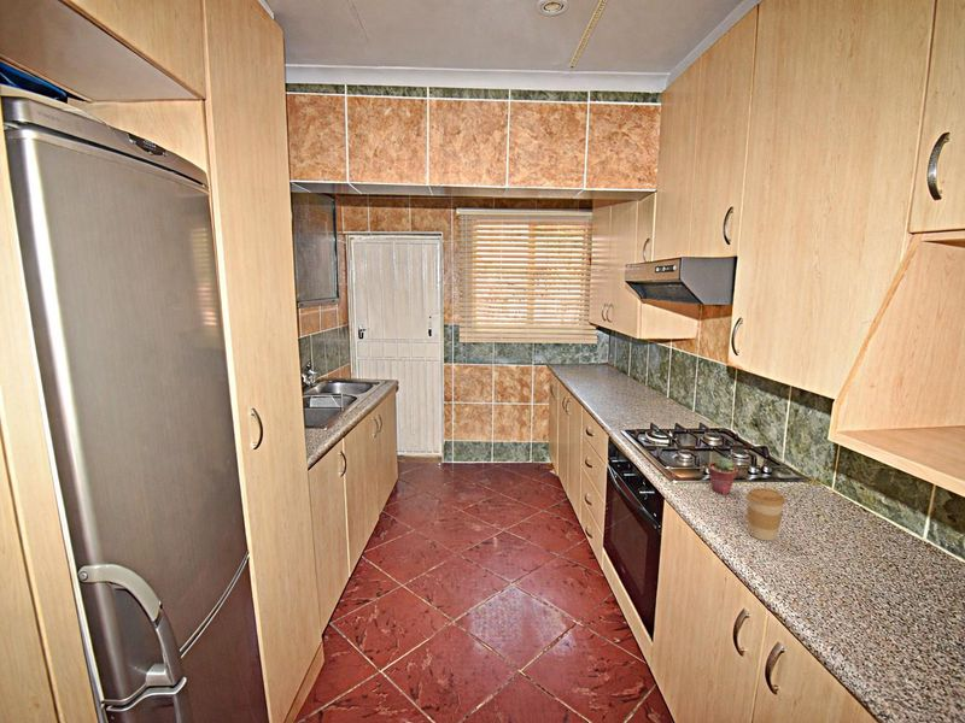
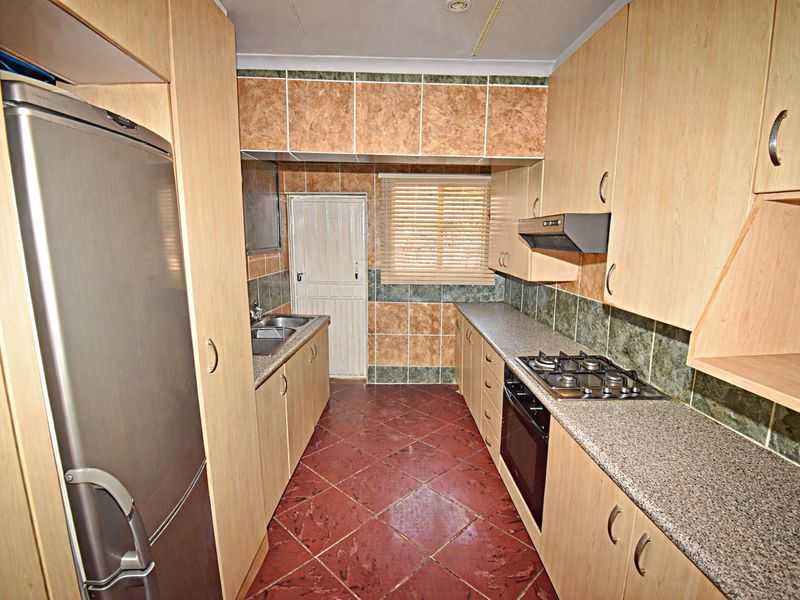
- potted succulent (721, 474)
- coffee cup (764, 512)
